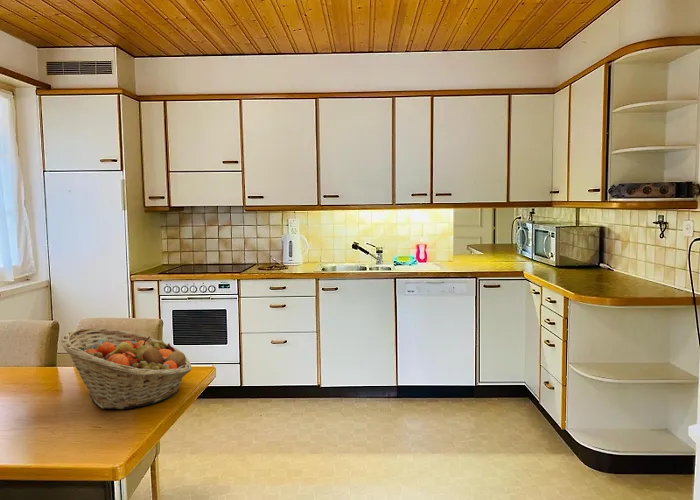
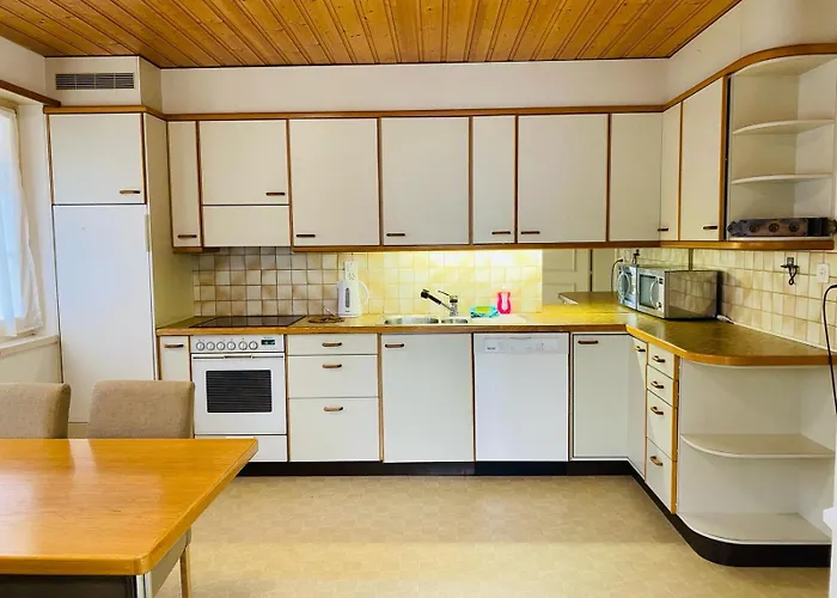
- fruit basket (129, 361)
